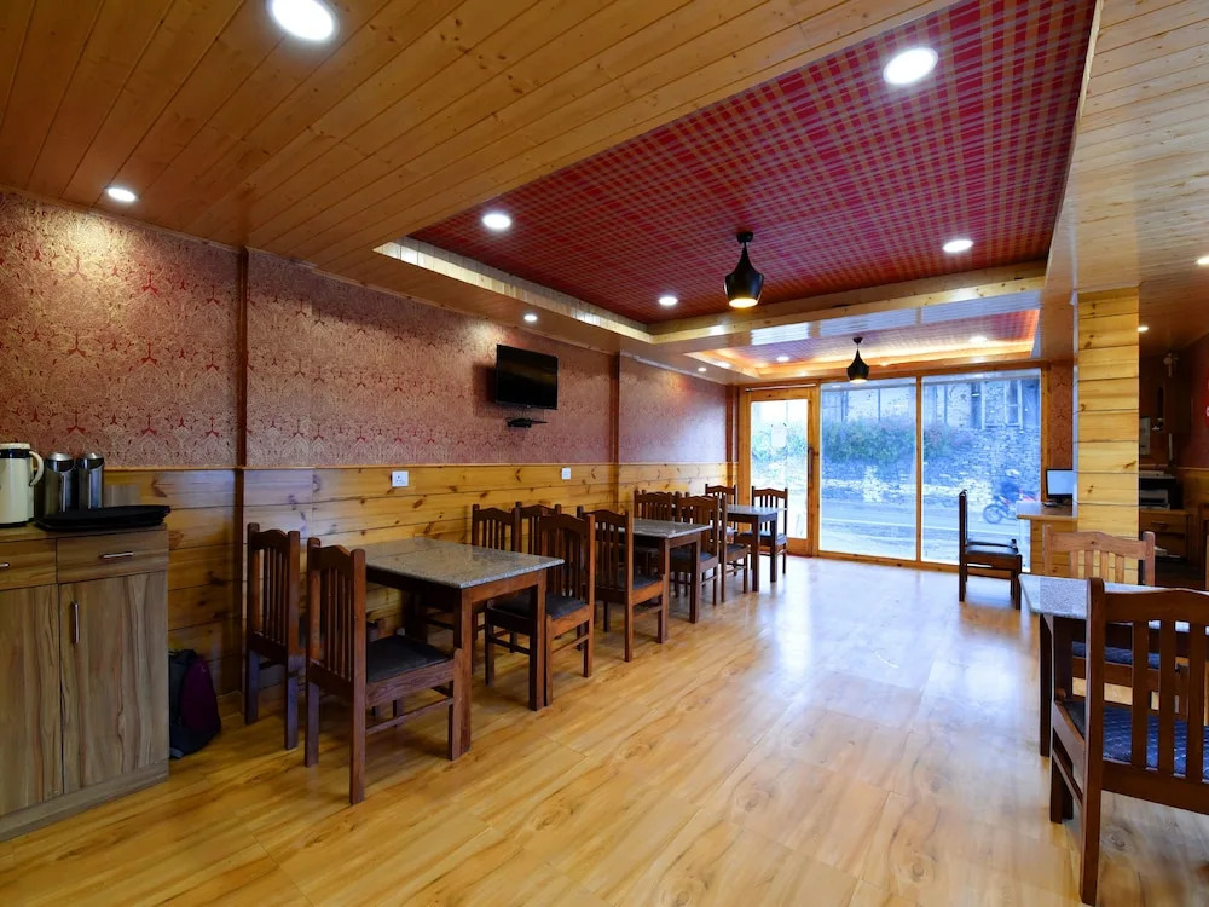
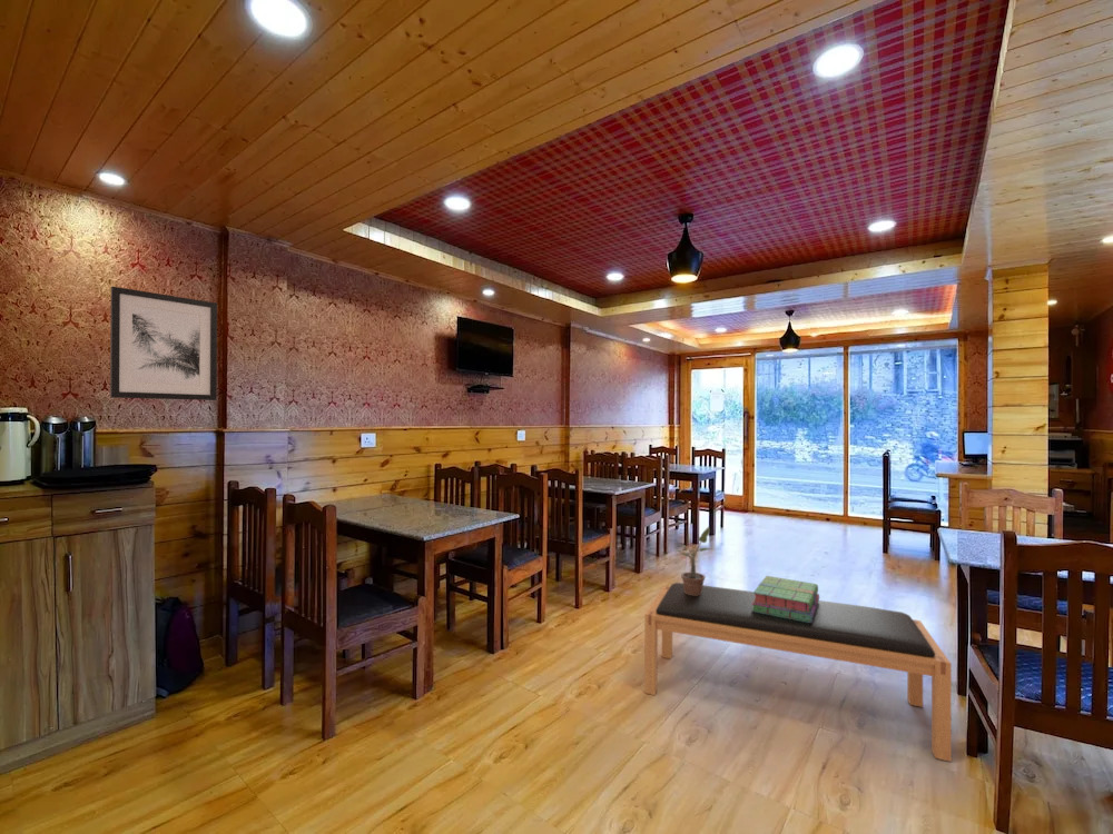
+ stack of books (786, 596)
+ bench (780, 649)
+ potted plant (691, 559)
+ wall art (167, 347)
